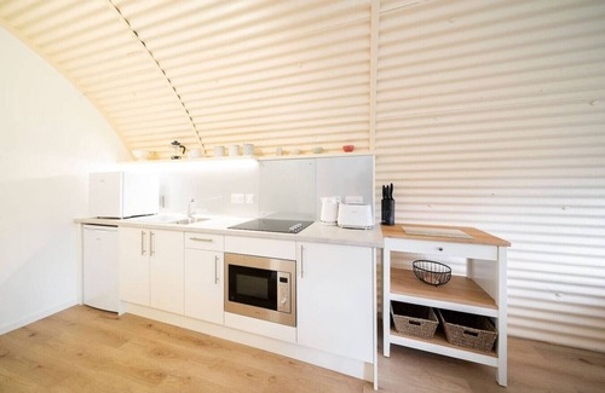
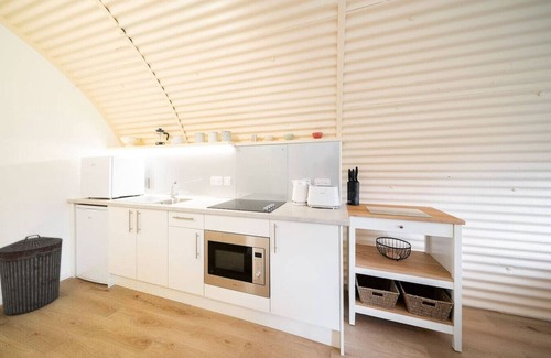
+ trash can (32, 269)
